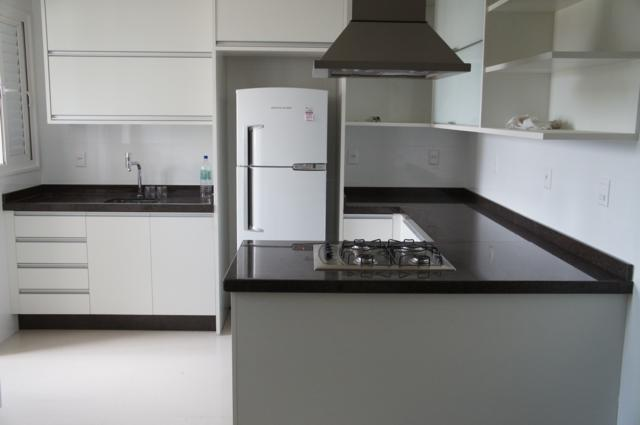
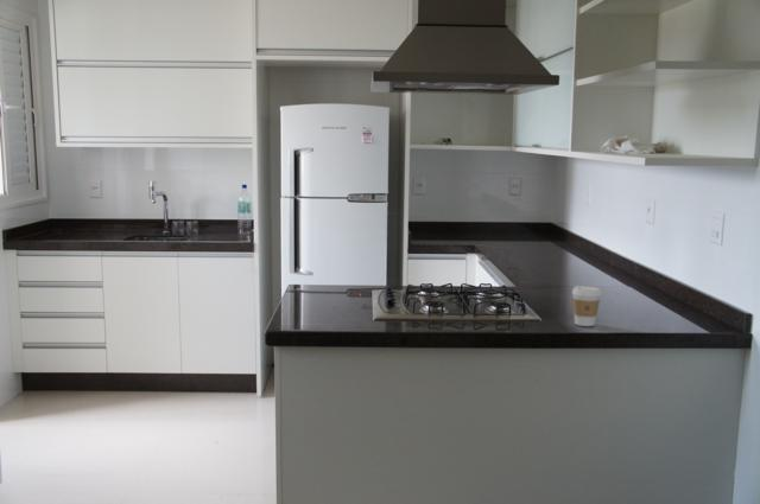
+ coffee cup (585, 305)
